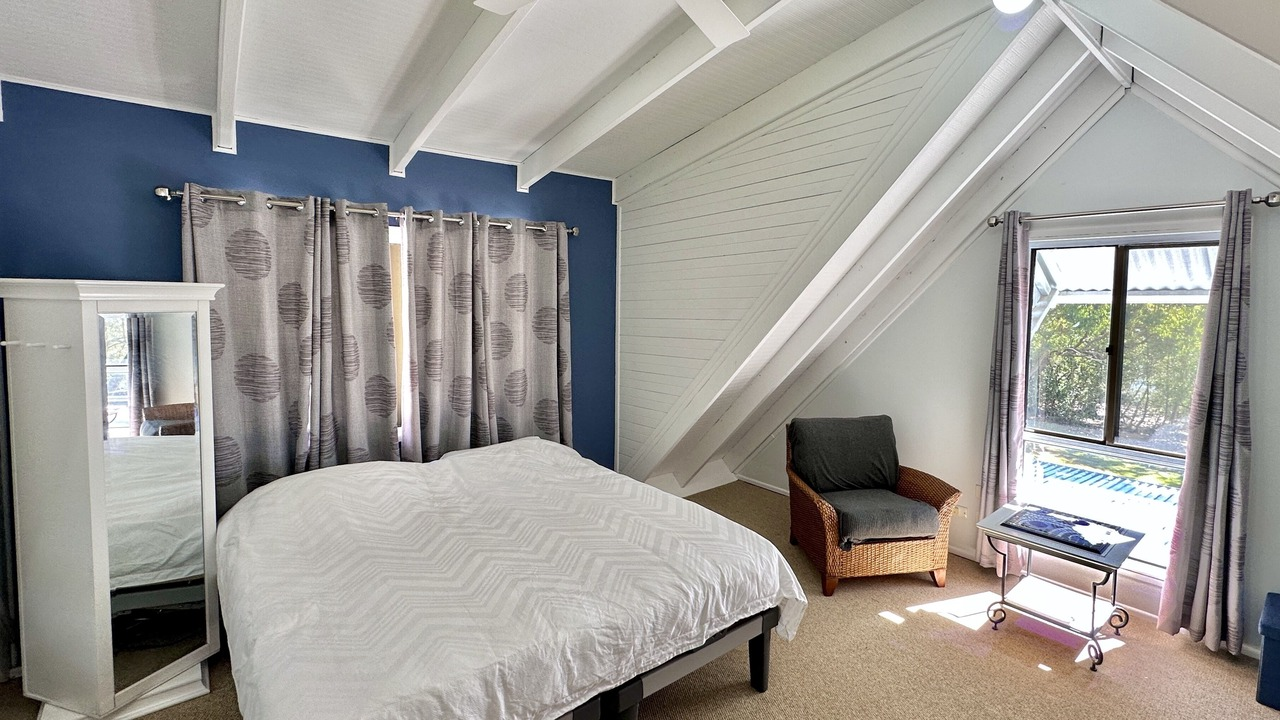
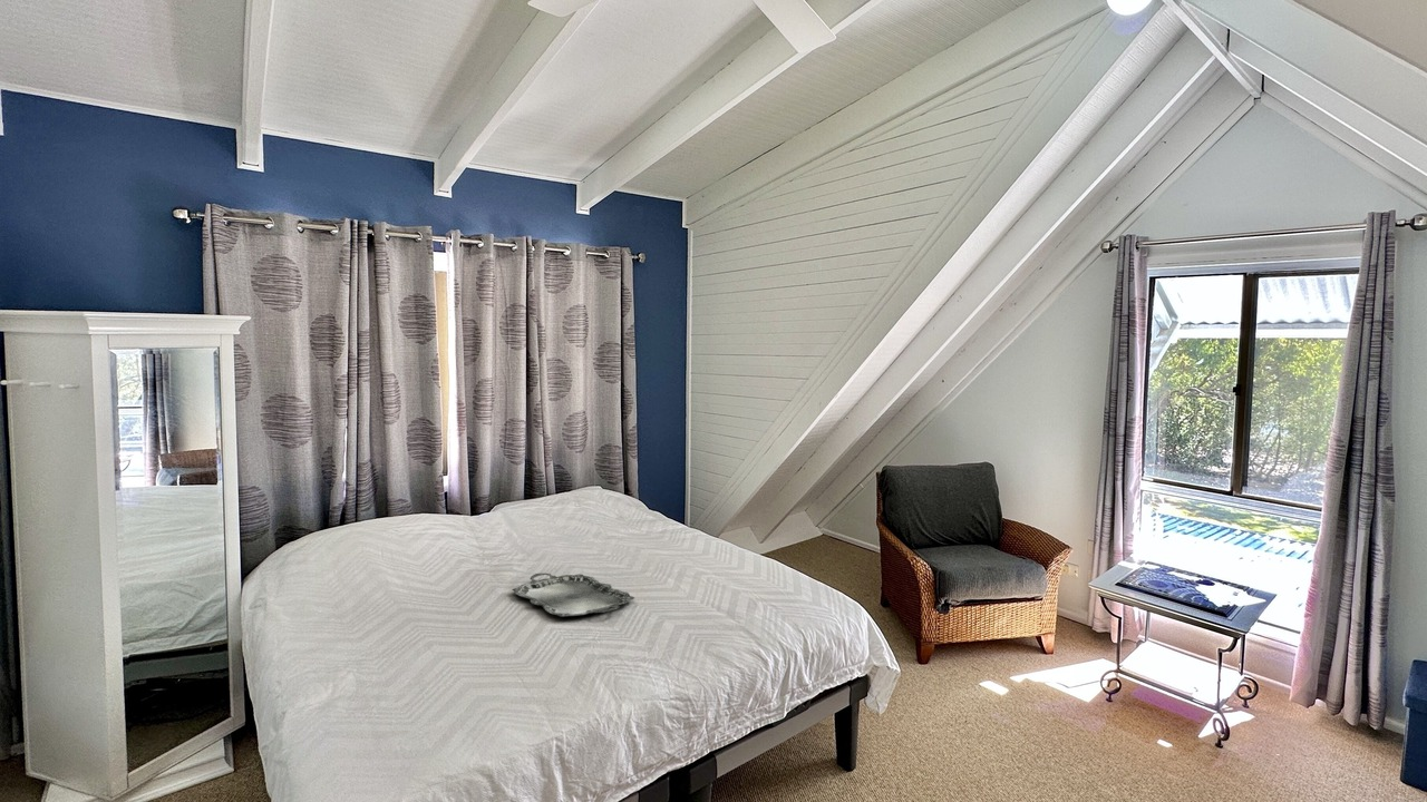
+ serving tray (572, 594)
